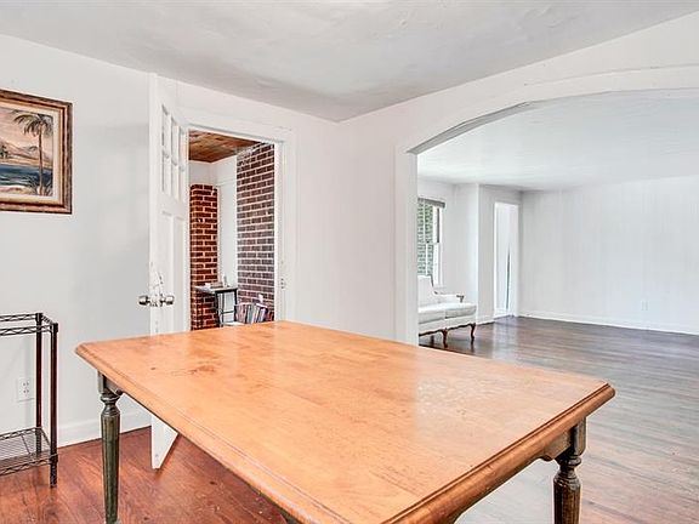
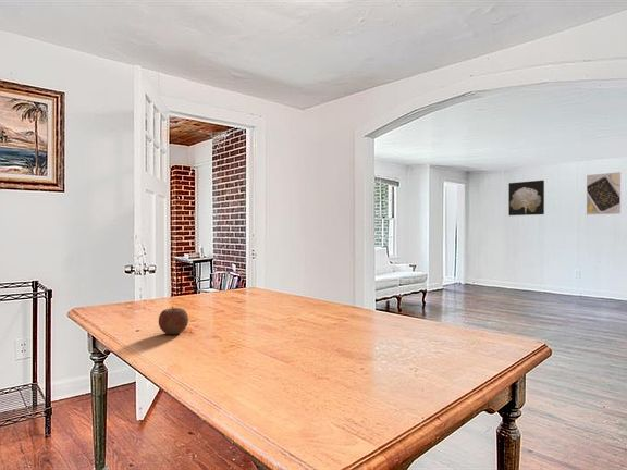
+ apple (173, 319)
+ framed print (603, 194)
+ wall art (526, 198)
